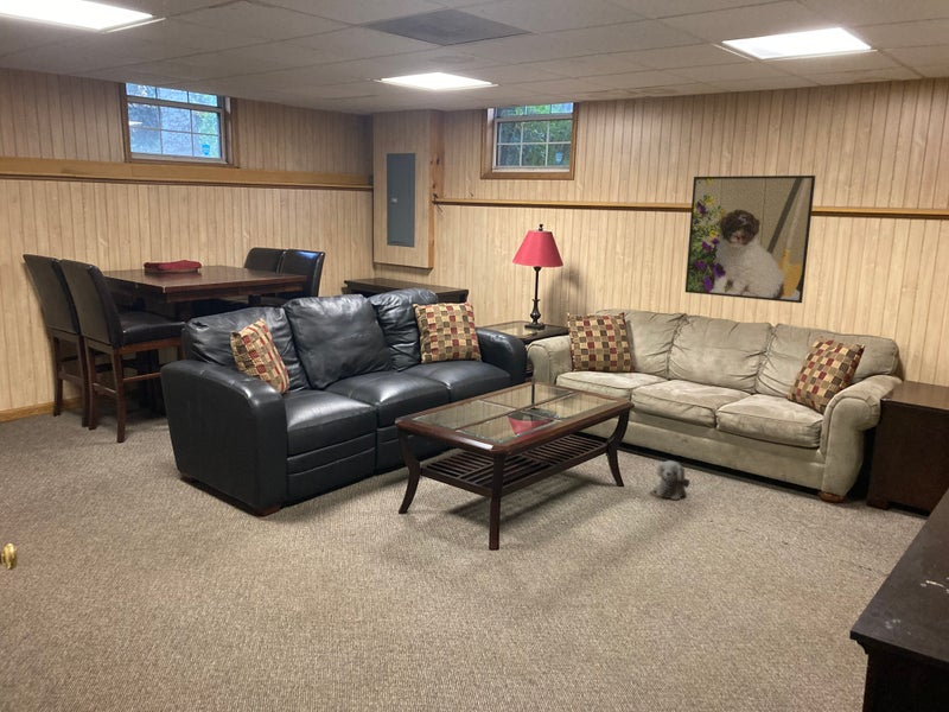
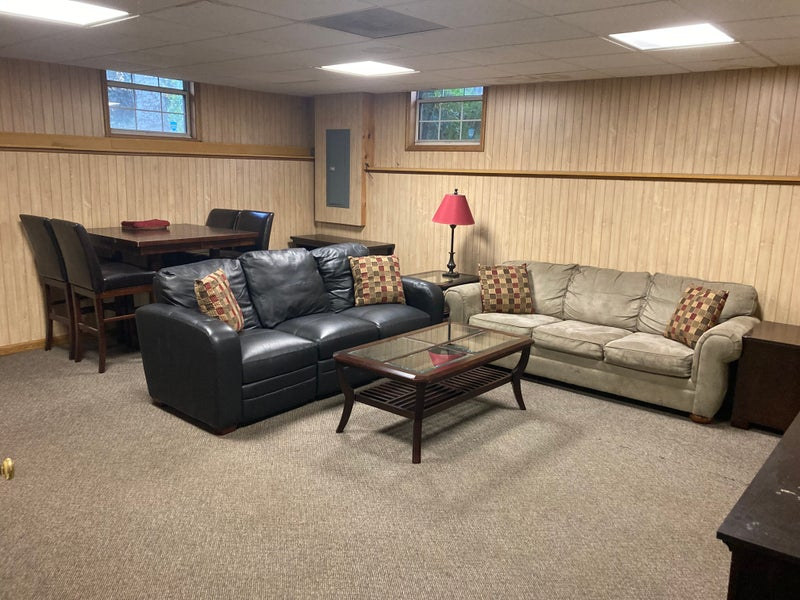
- plush toy (675, 475)
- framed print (746, 237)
